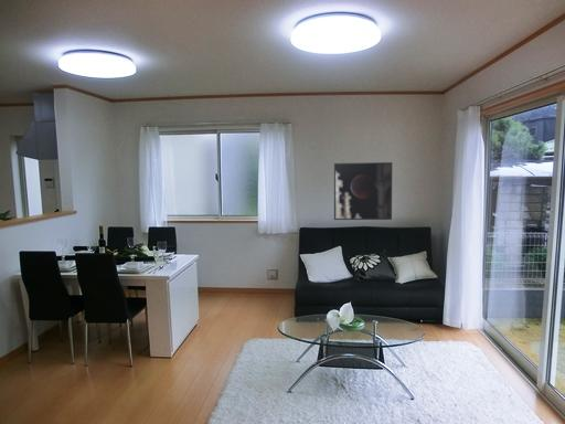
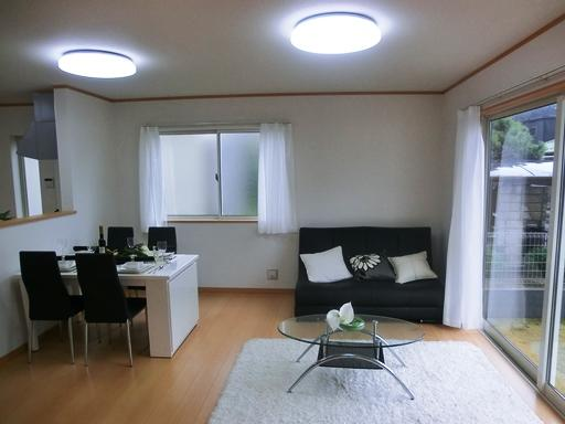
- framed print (362, 191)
